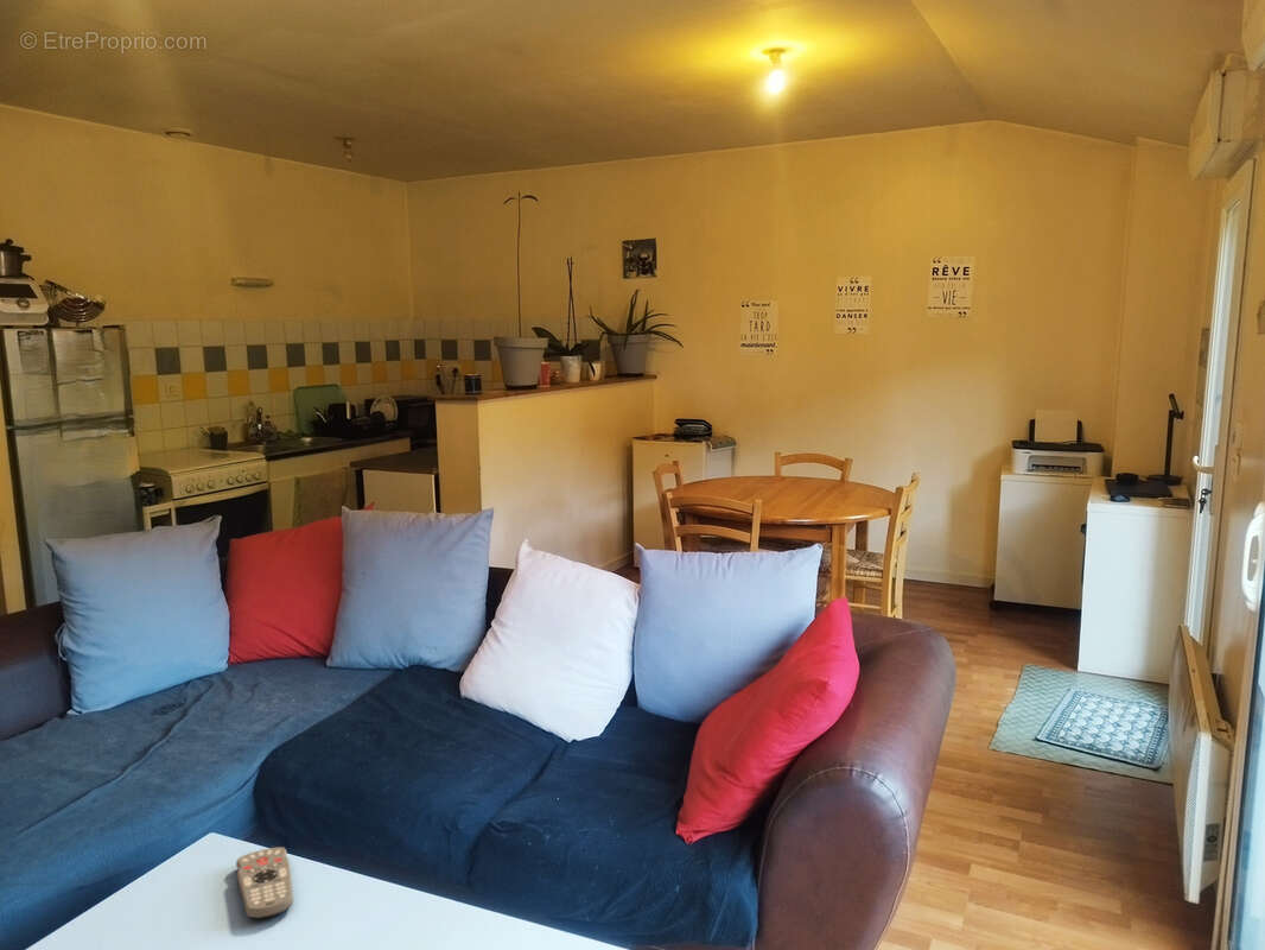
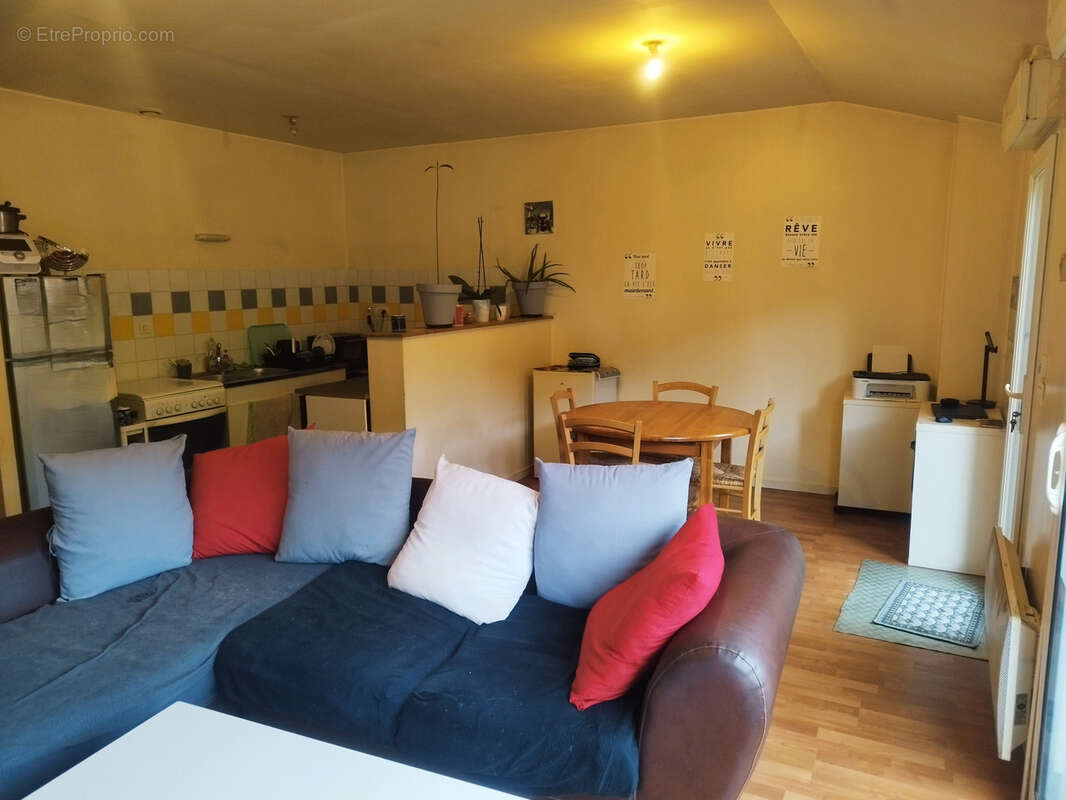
- remote control (266, 882)
